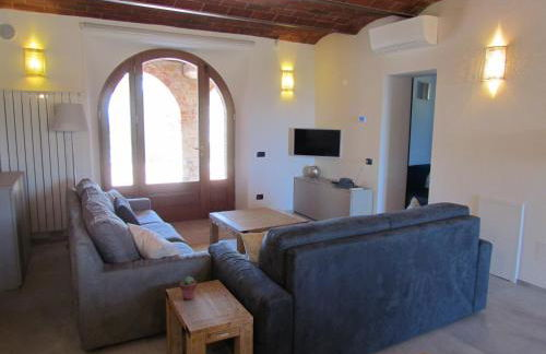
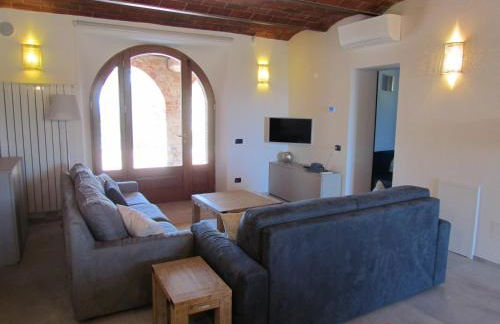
- potted succulent (188, 286)
